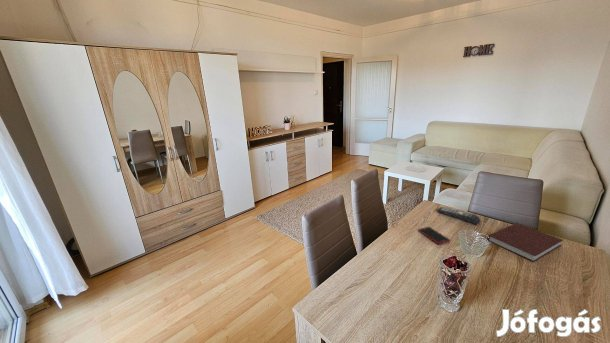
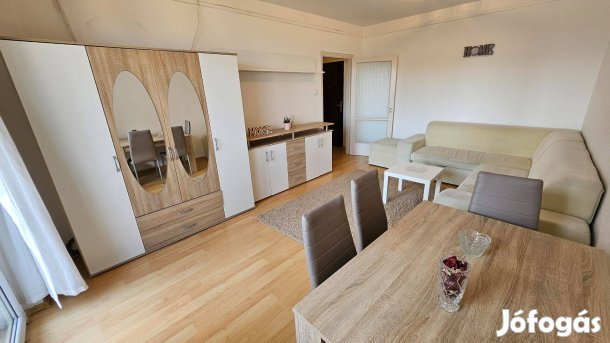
- remote control (457, 214)
- notebook (524, 240)
- cell phone (433, 235)
